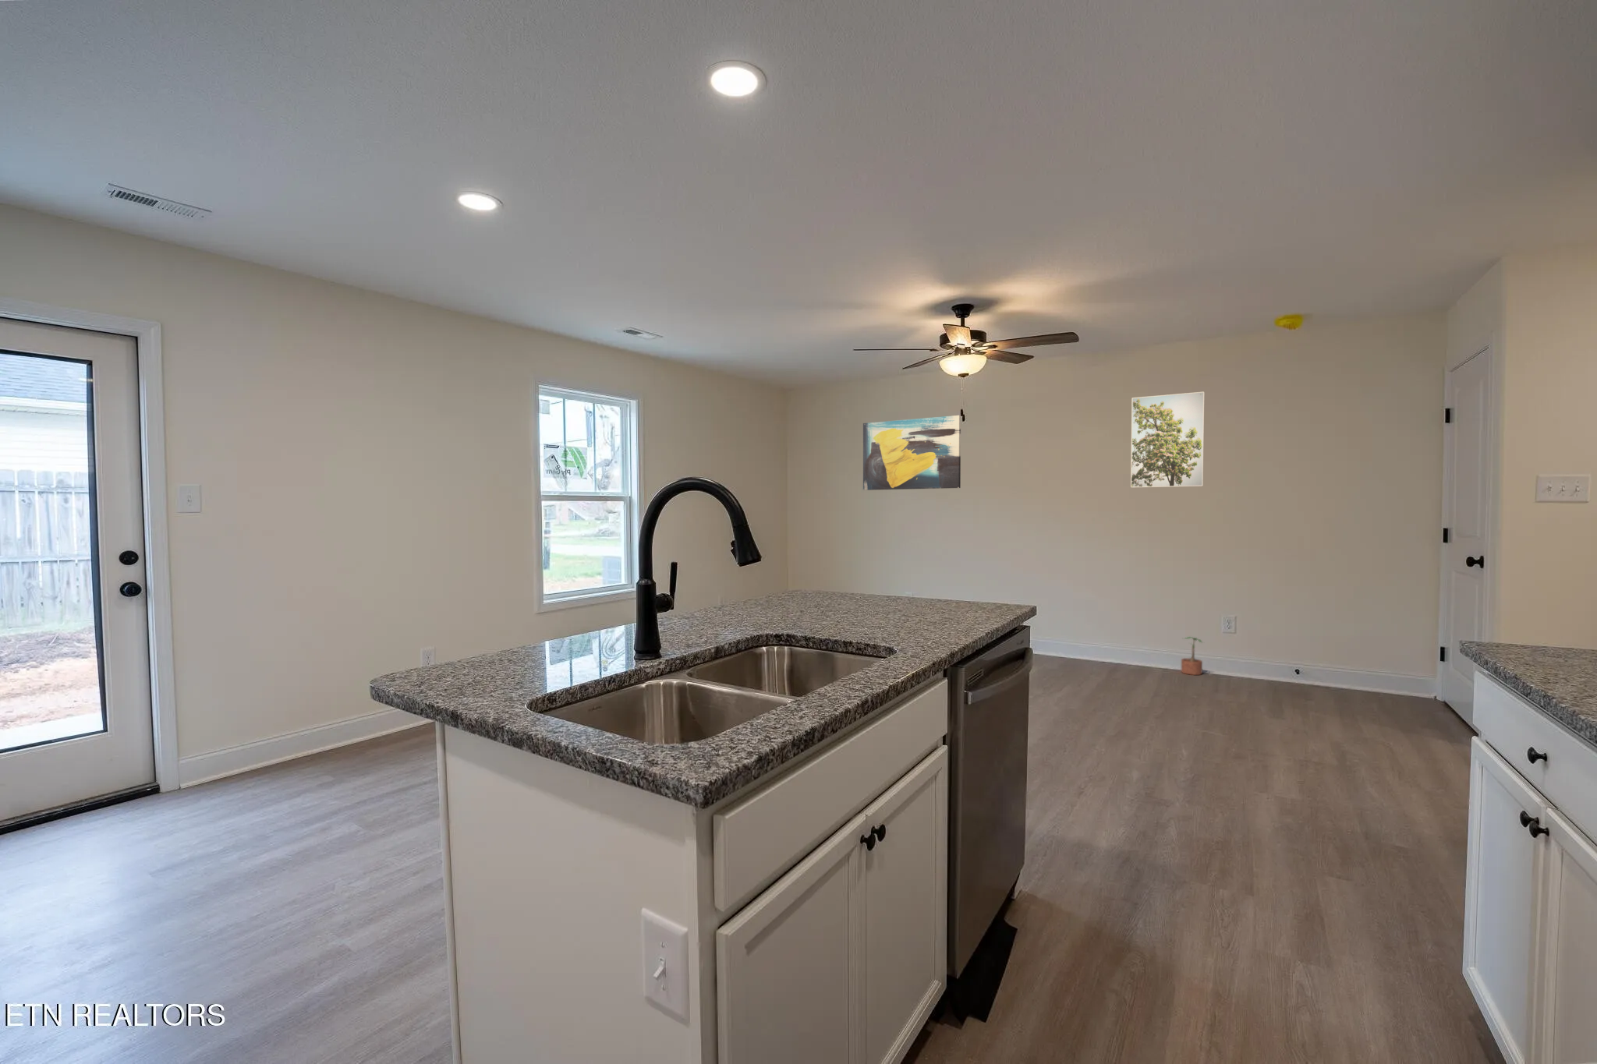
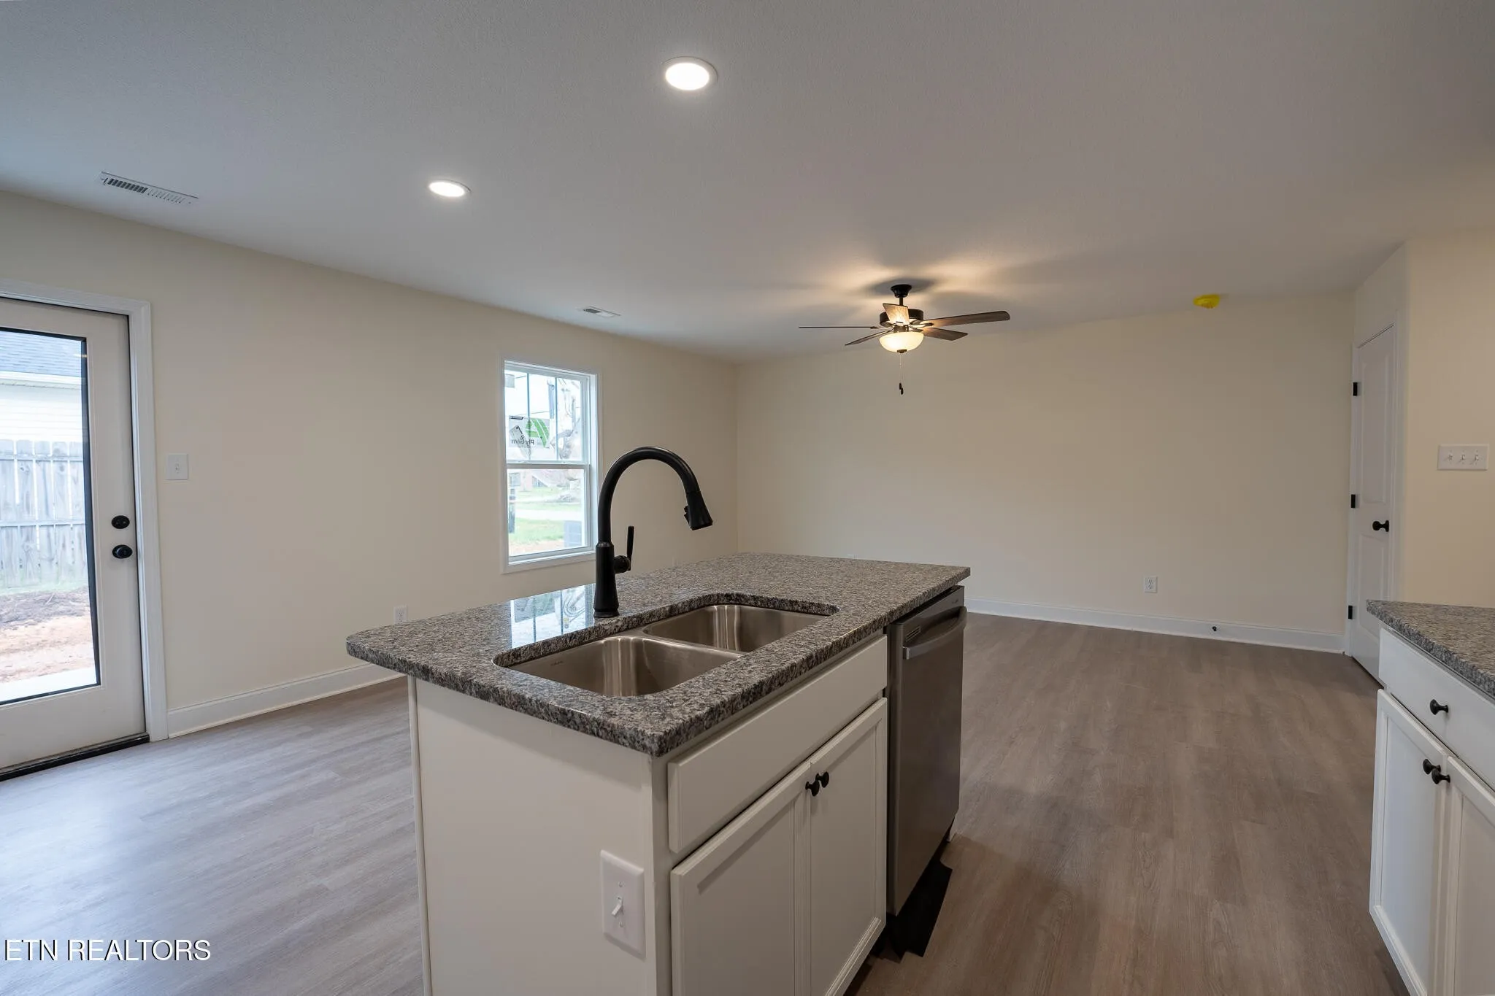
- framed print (1166, 441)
- potted plant (1192, 654)
- wall art (910, 454)
